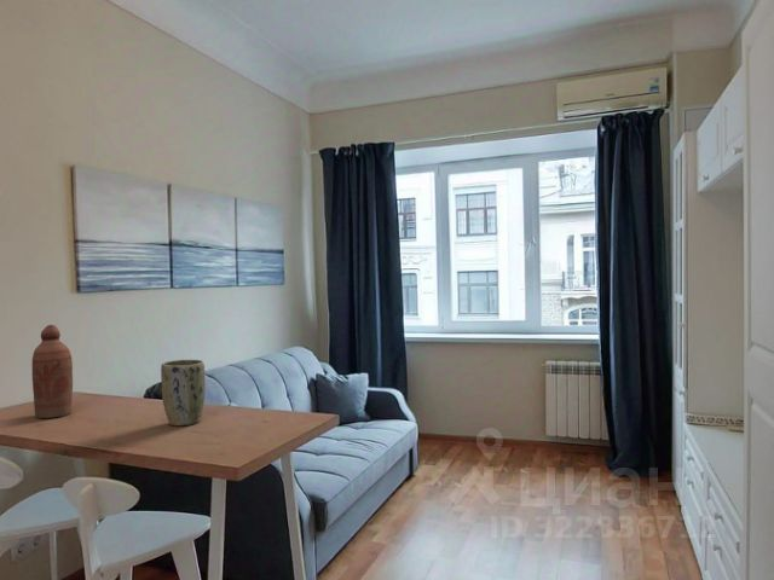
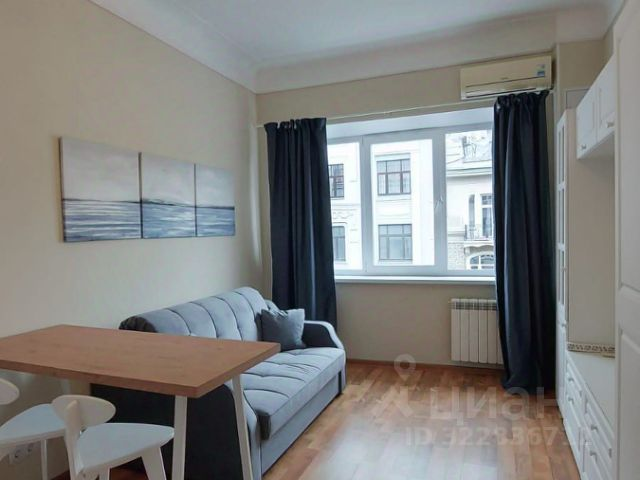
- bottle (52, 370)
- plant pot (183, 392)
